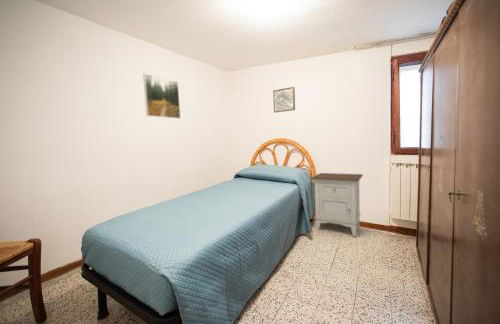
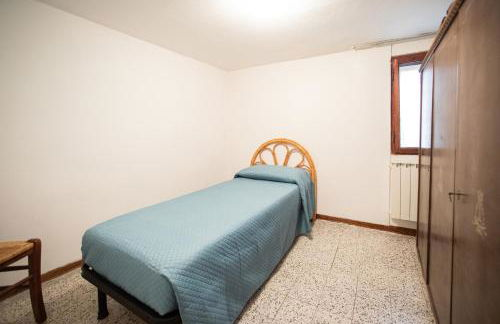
- wall art (283, 100)
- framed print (163, 97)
- nightstand (337, 202)
